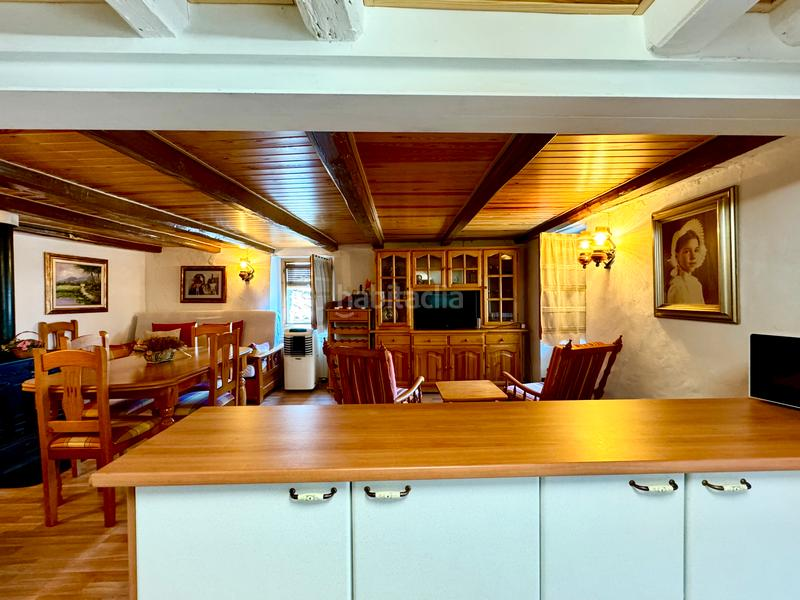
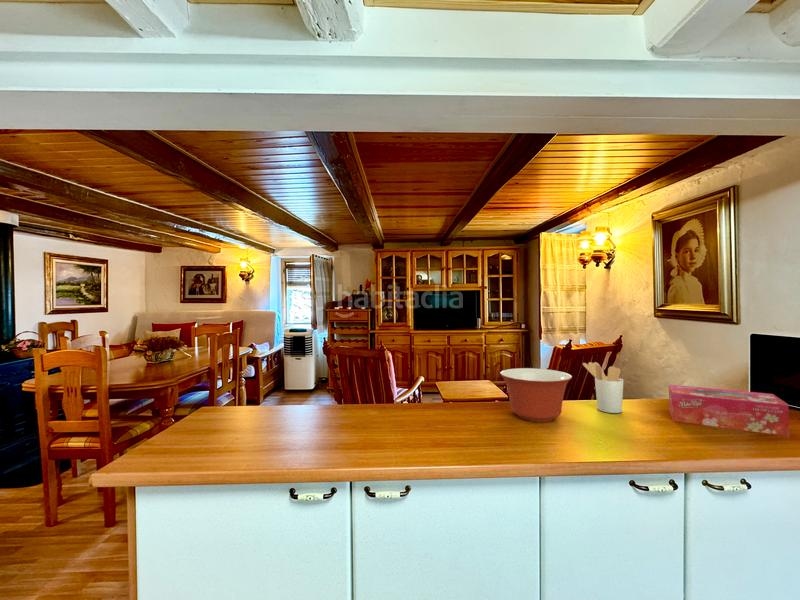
+ tissue box (722, 407)
+ utensil holder (603, 385)
+ mixing bowl (535, 395)
